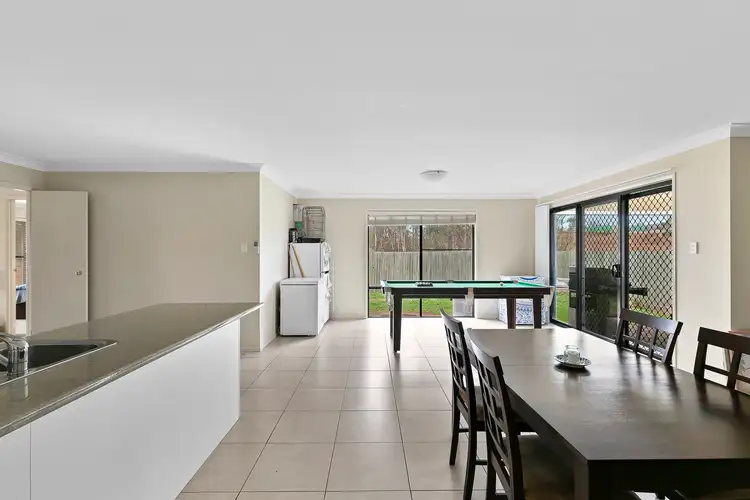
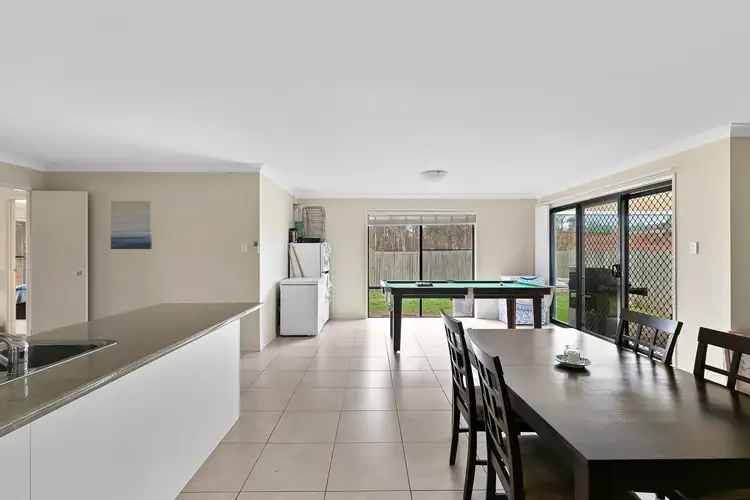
+ wall art (131, 225)
